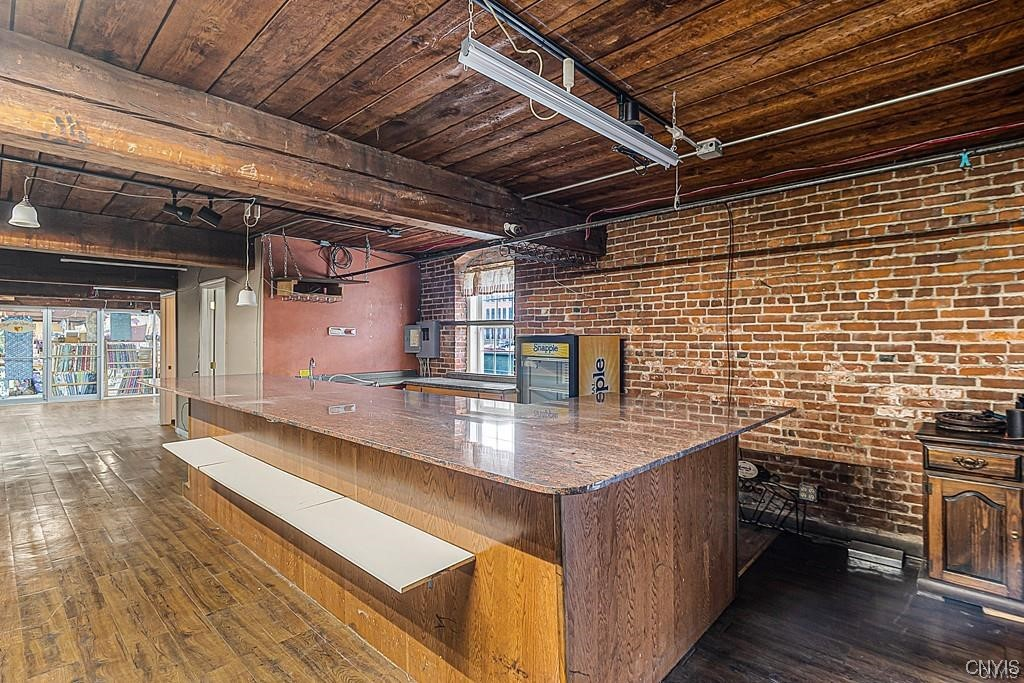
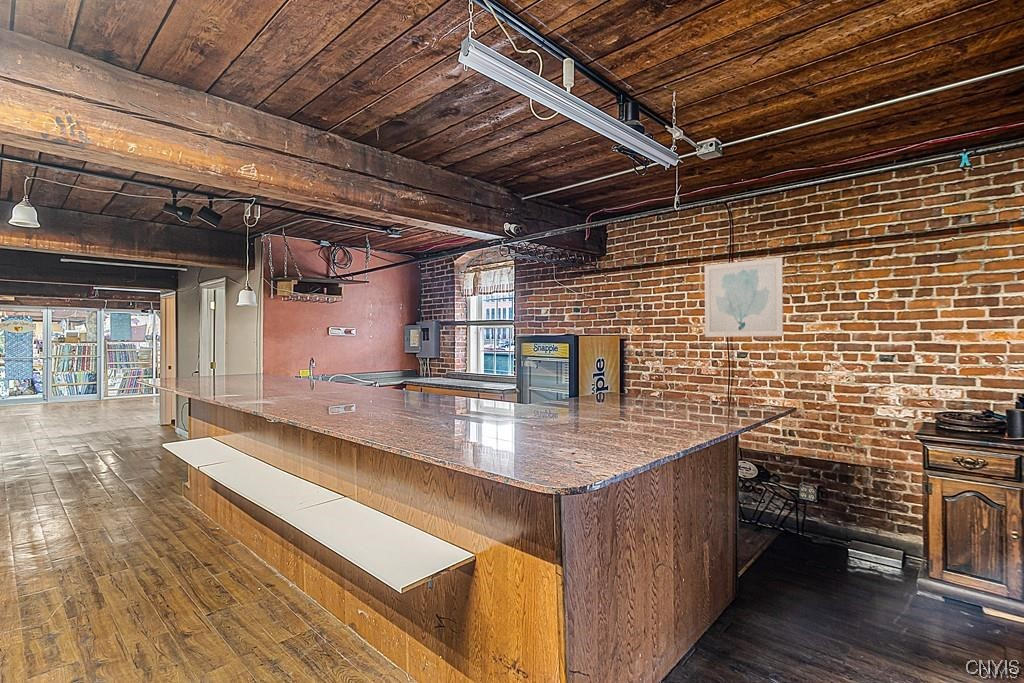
+ wall art (741, 299)
